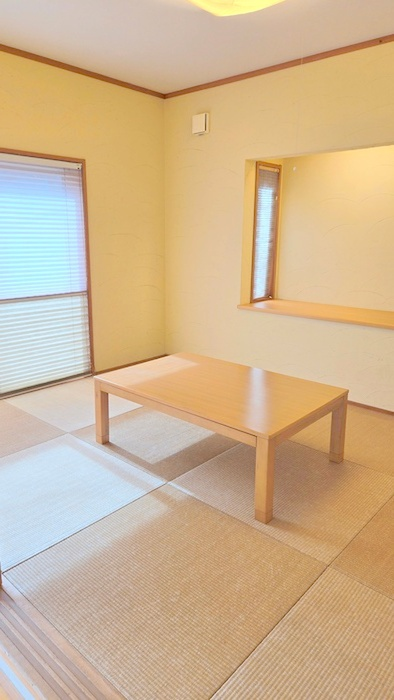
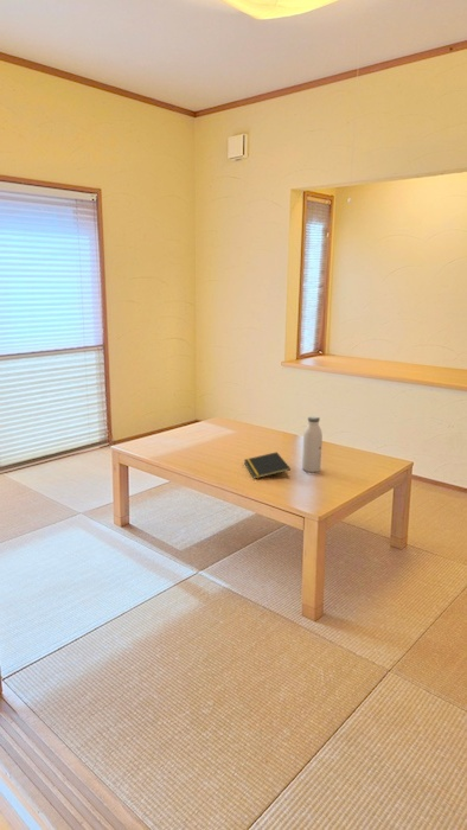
+ notepad (266, 465)
+ water bottle (312, 443)
